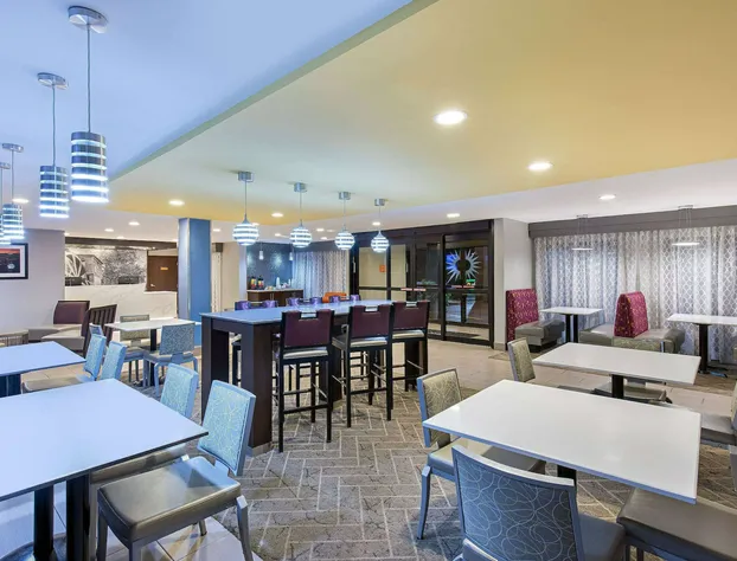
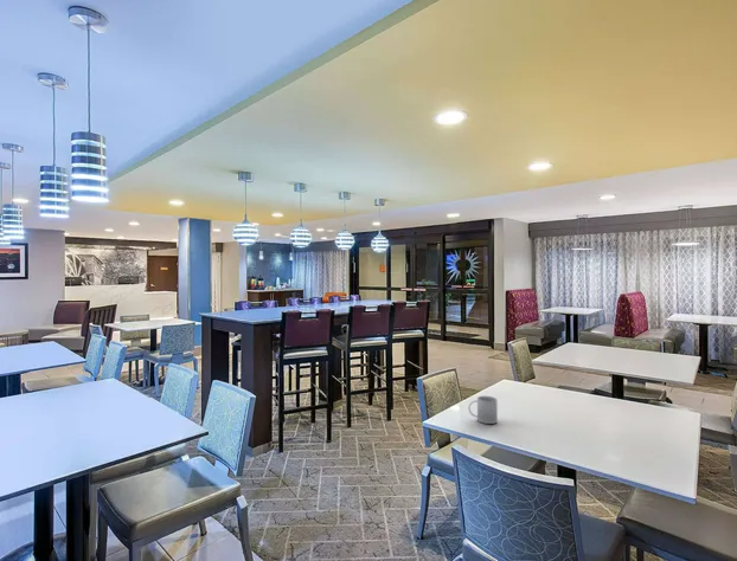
+ mug (482, 408)
